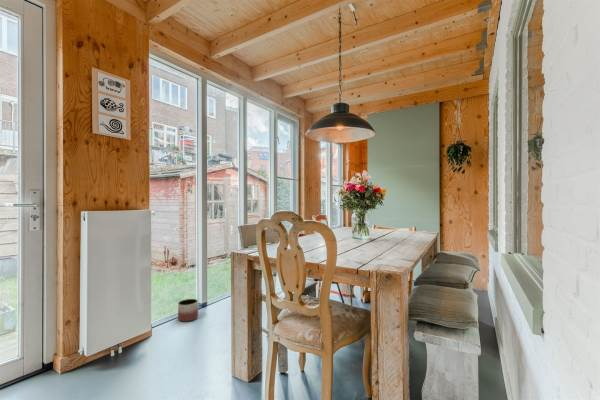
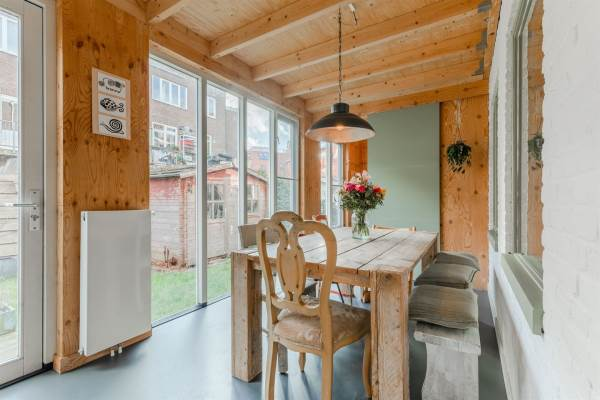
- planter (188, 310)
